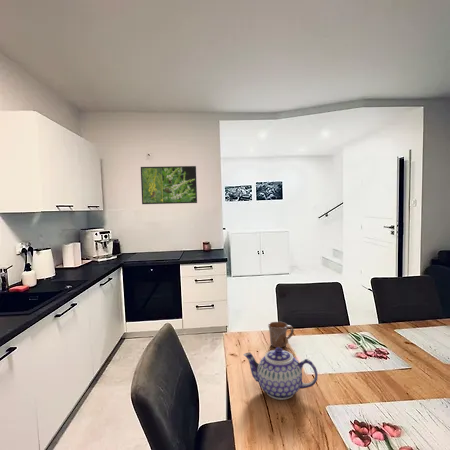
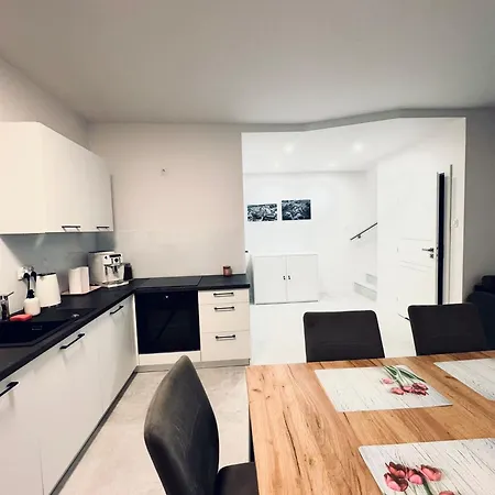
- teapot (279, 369)
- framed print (169, 185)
- mug (281, 334)
